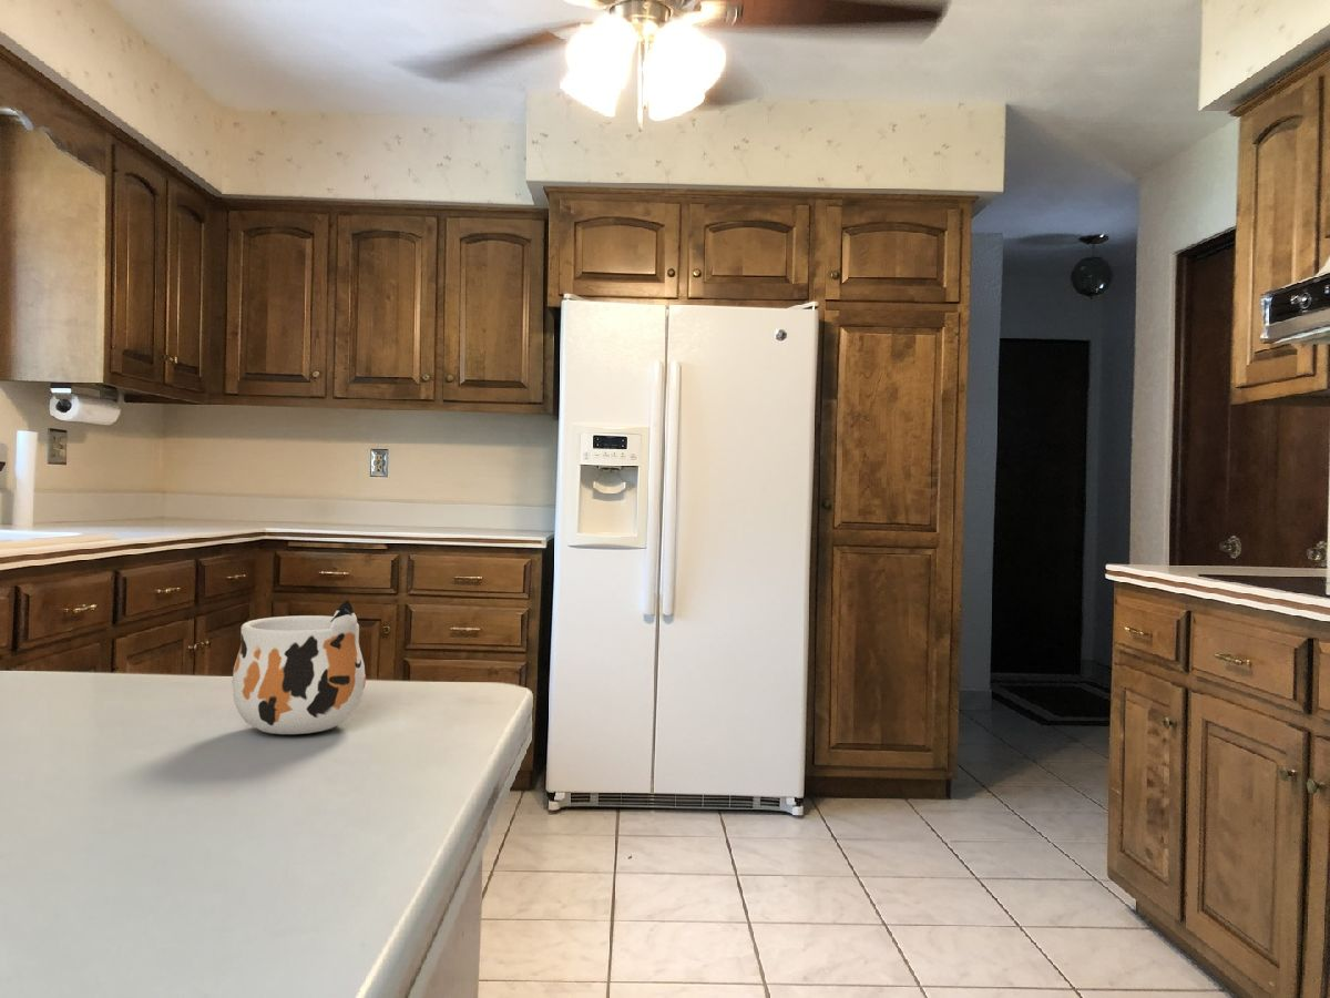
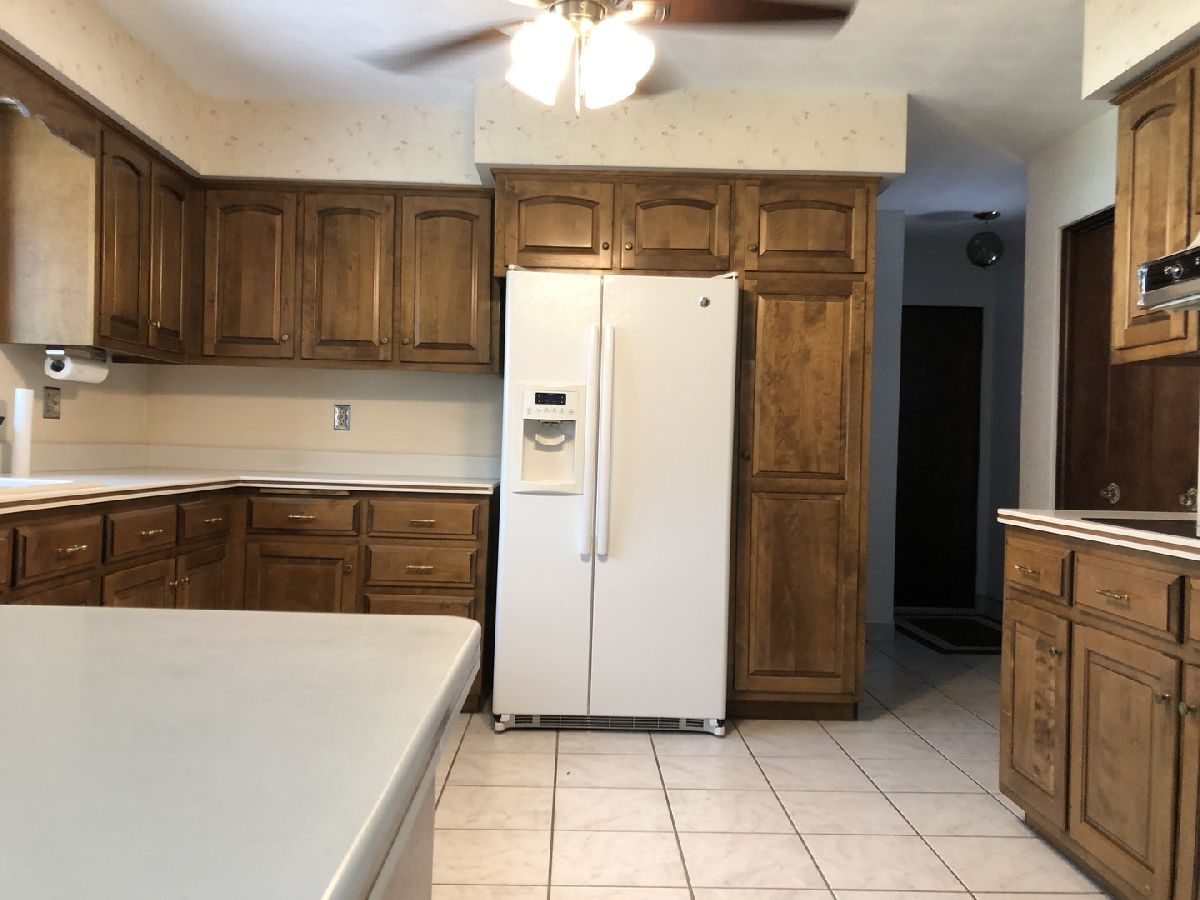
- mug (301, 661)
